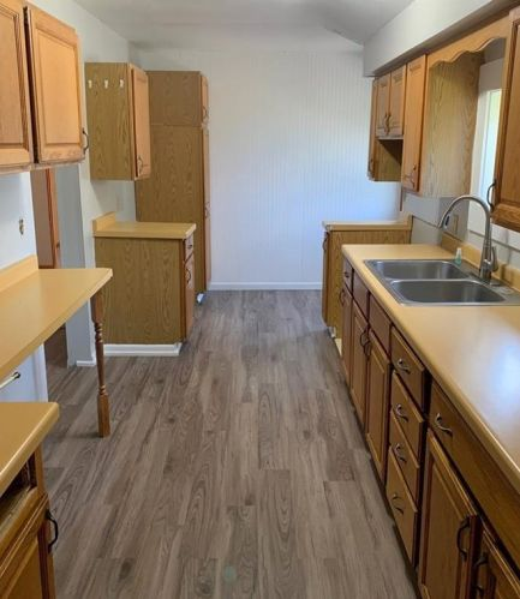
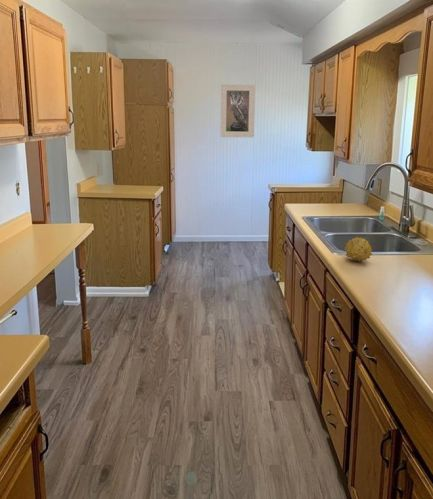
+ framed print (237, 111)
+ fruit (357, 248)
